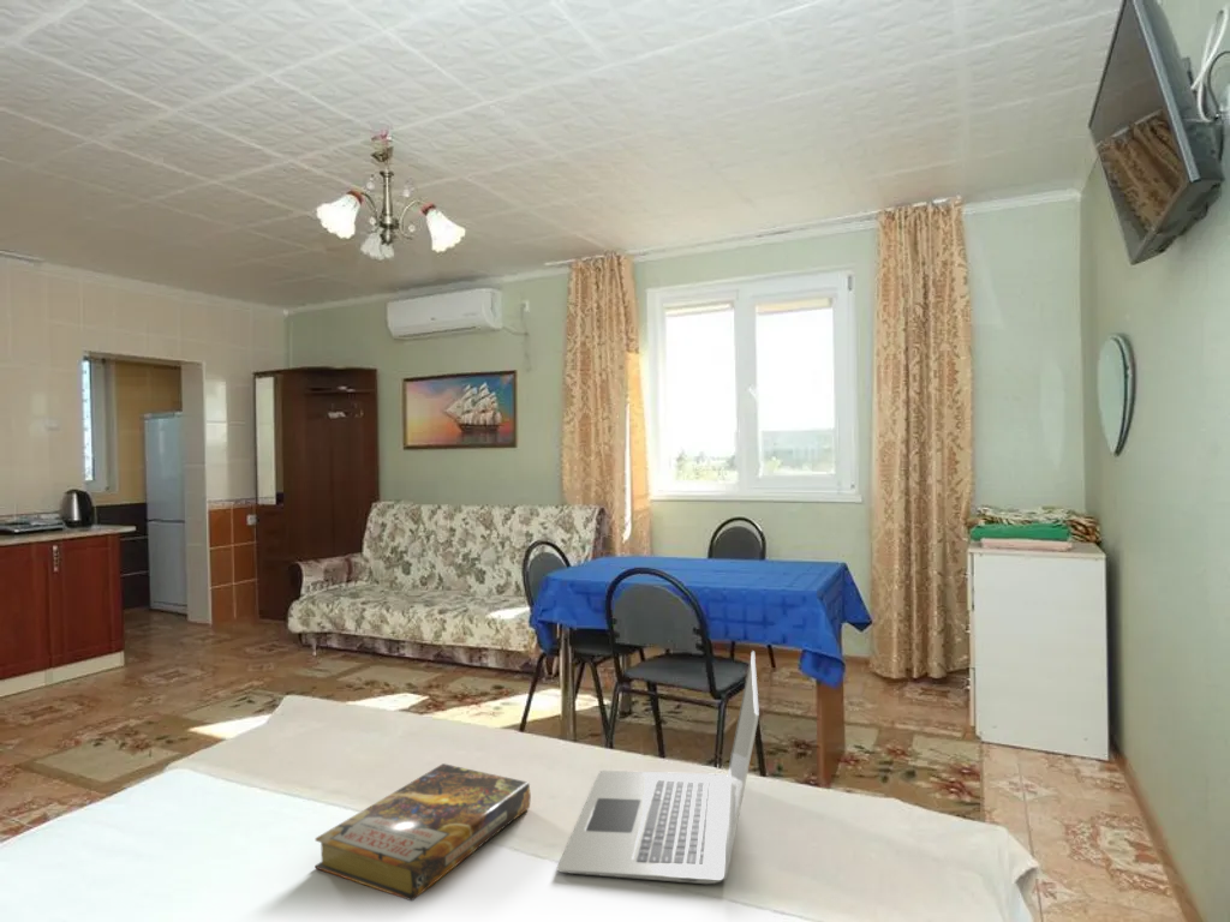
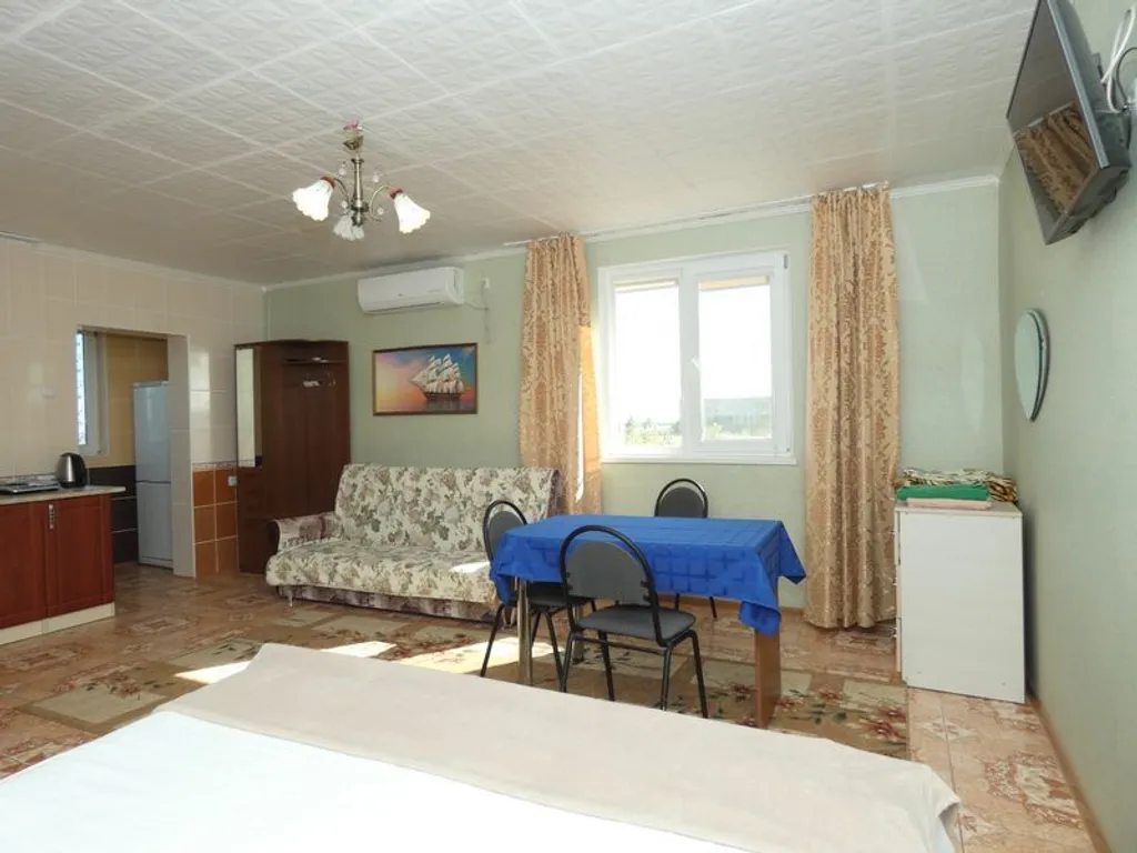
- book (430, 822)
- laptop (667, 772)
